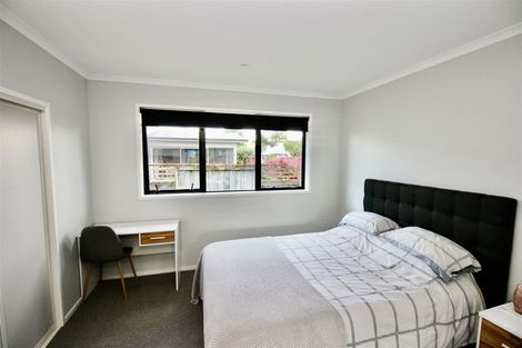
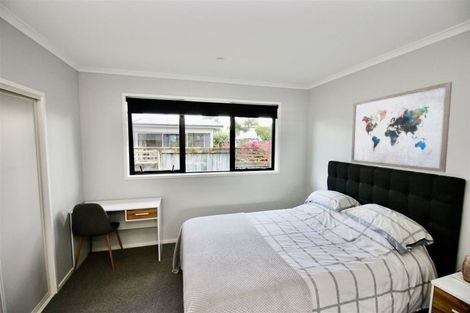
+ wall art (390, 130)
